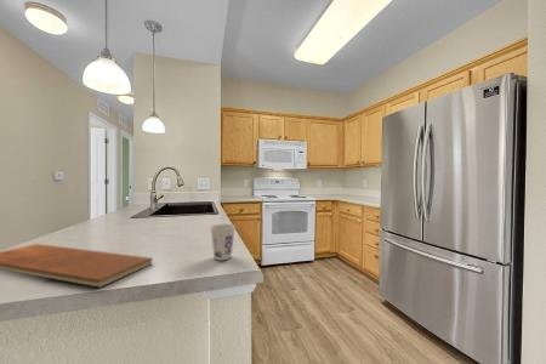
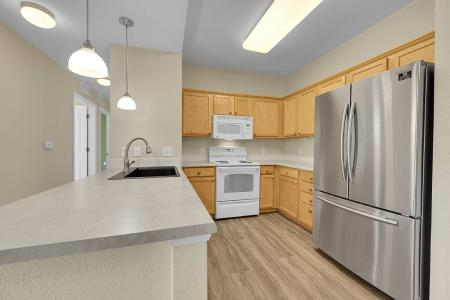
- chopping board (61, 261)
- cup (222, 241)
